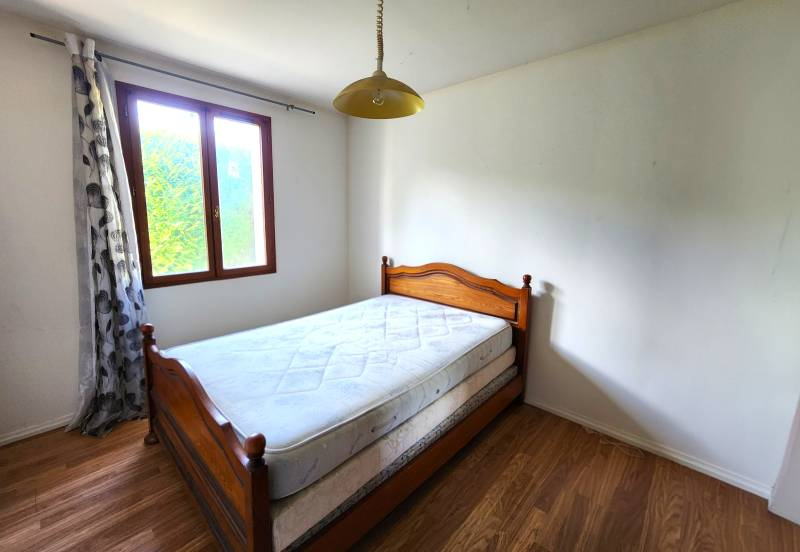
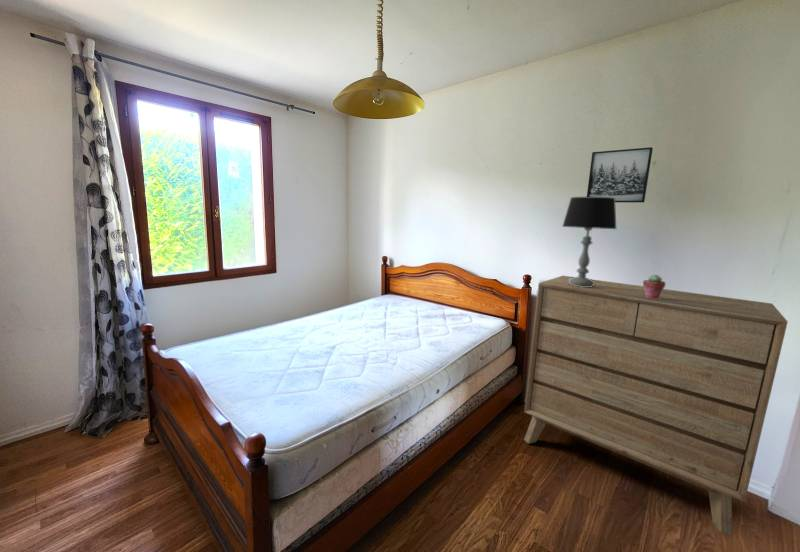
+ potted succulent (653, 285)
+ dresser (631, 380)
+ wall art (617, 176)
+ table lamp (586, 242)
